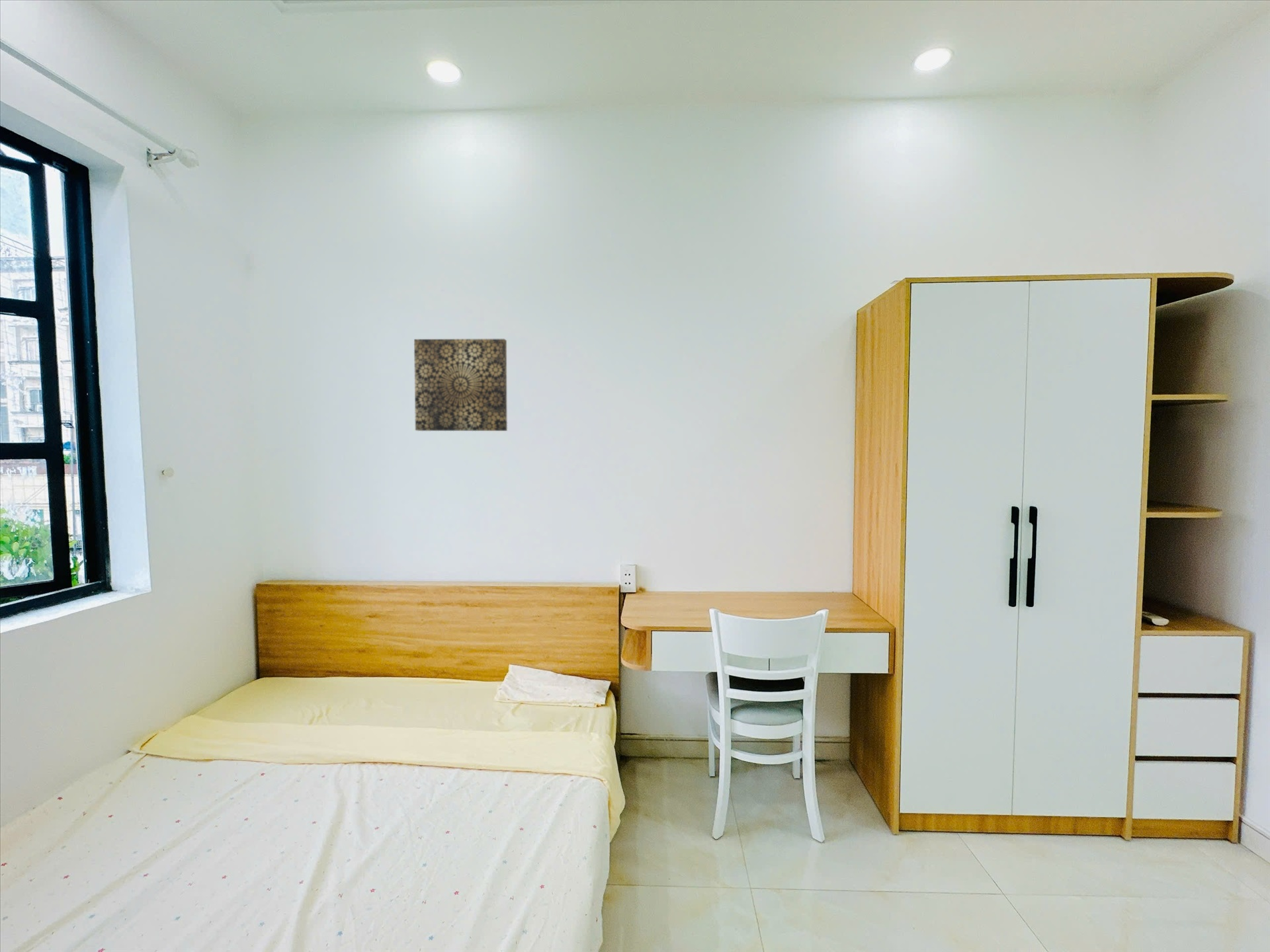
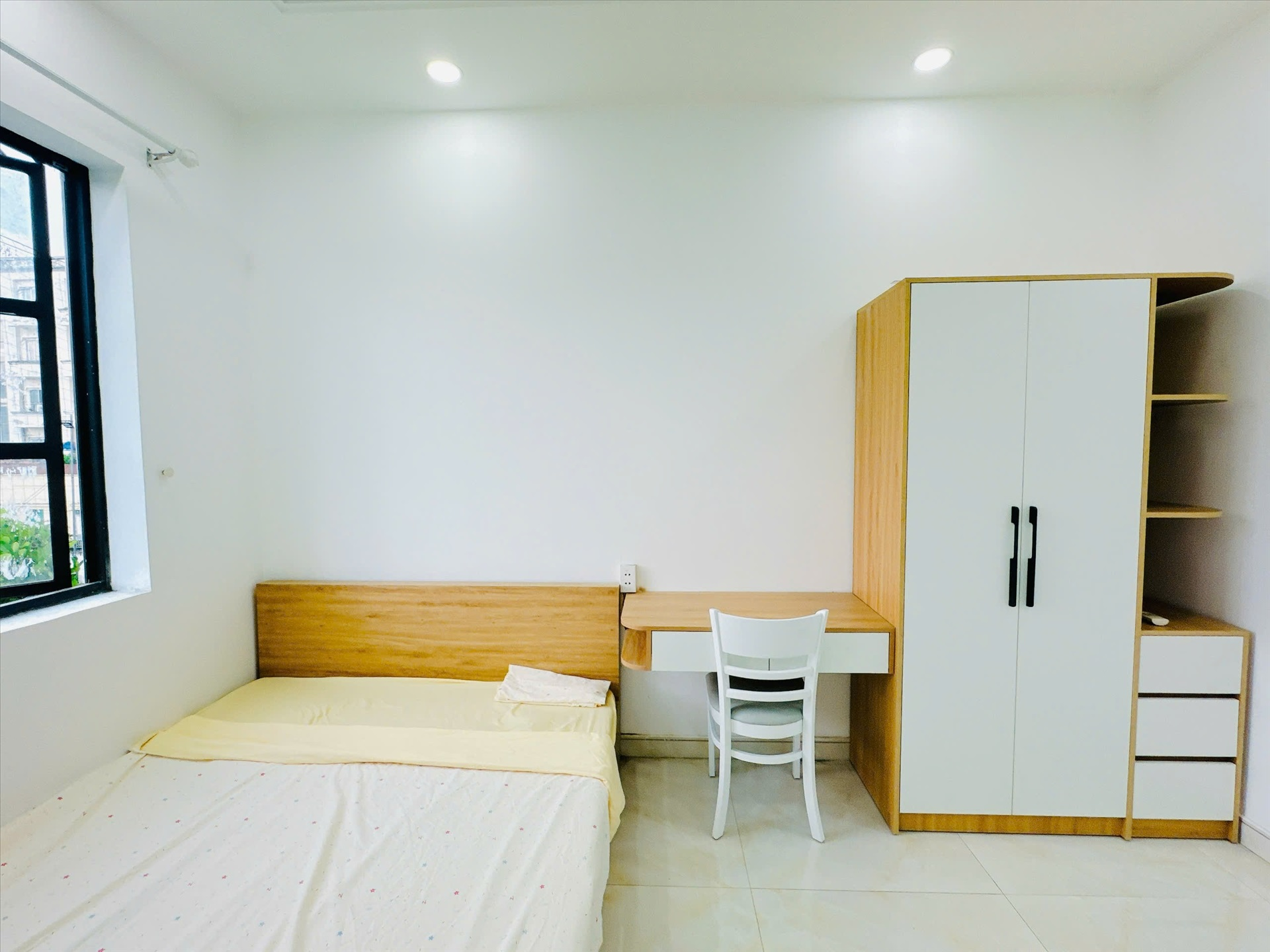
- wall art (460, 385)
